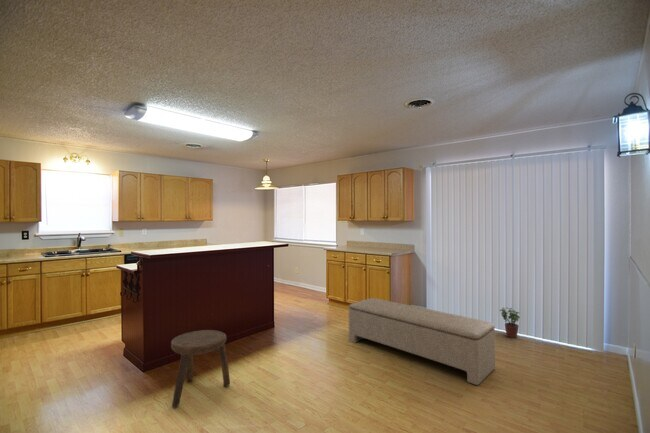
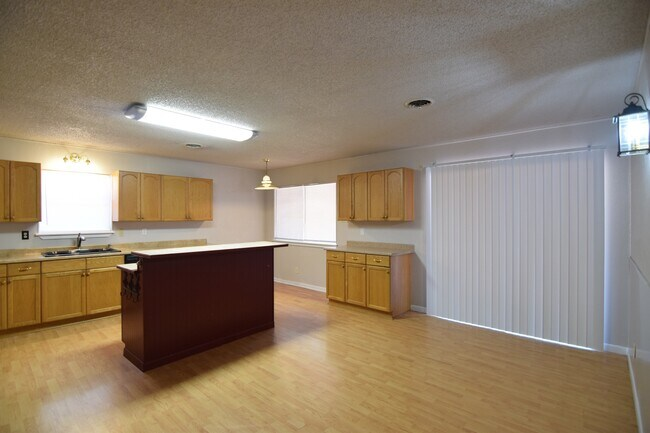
- bench (414, 332)
- stool (192, 365)
- potted plant (511, 321)
